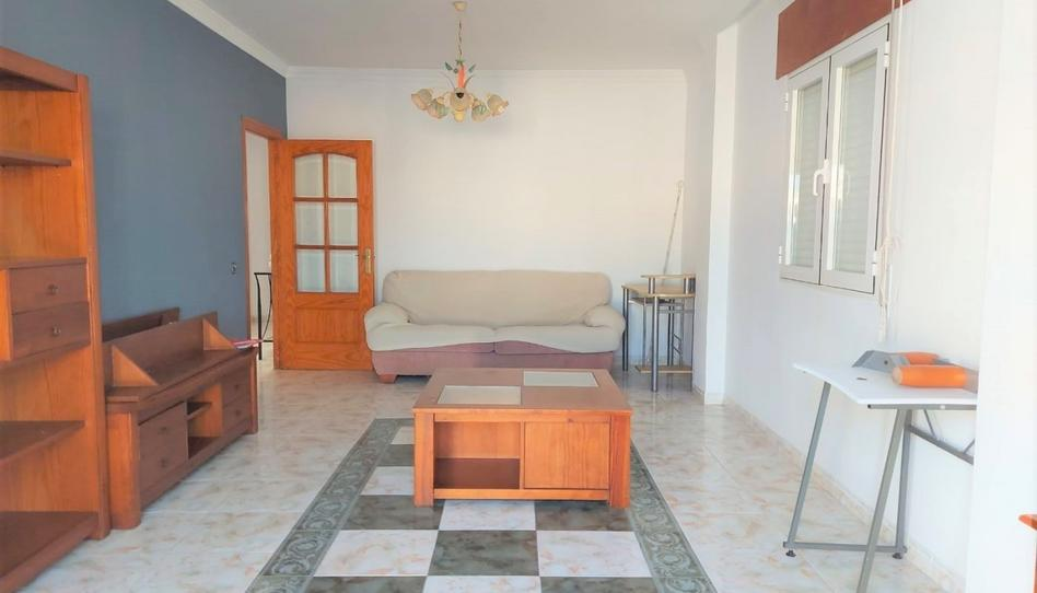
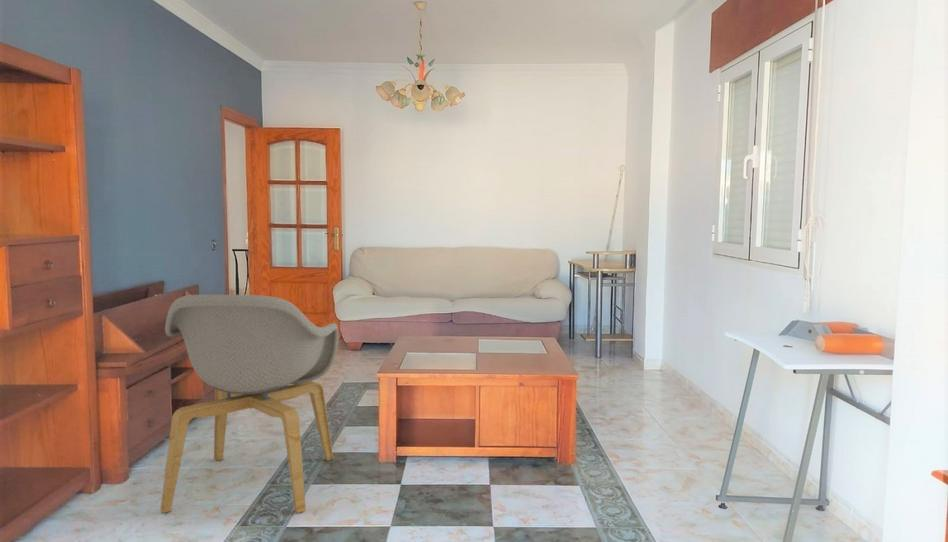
+ armchair (251, 386)
